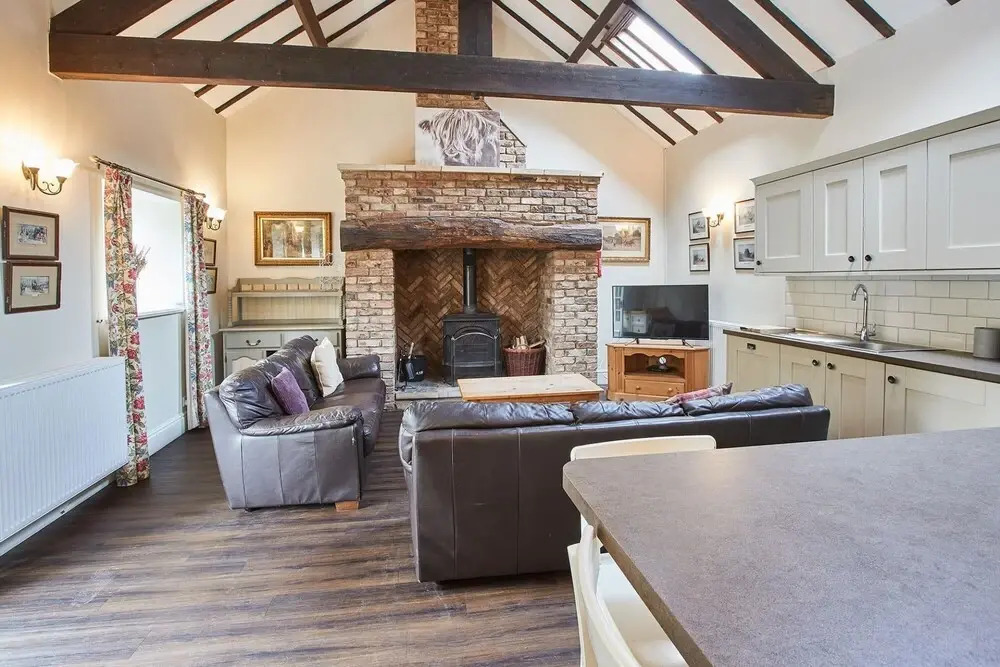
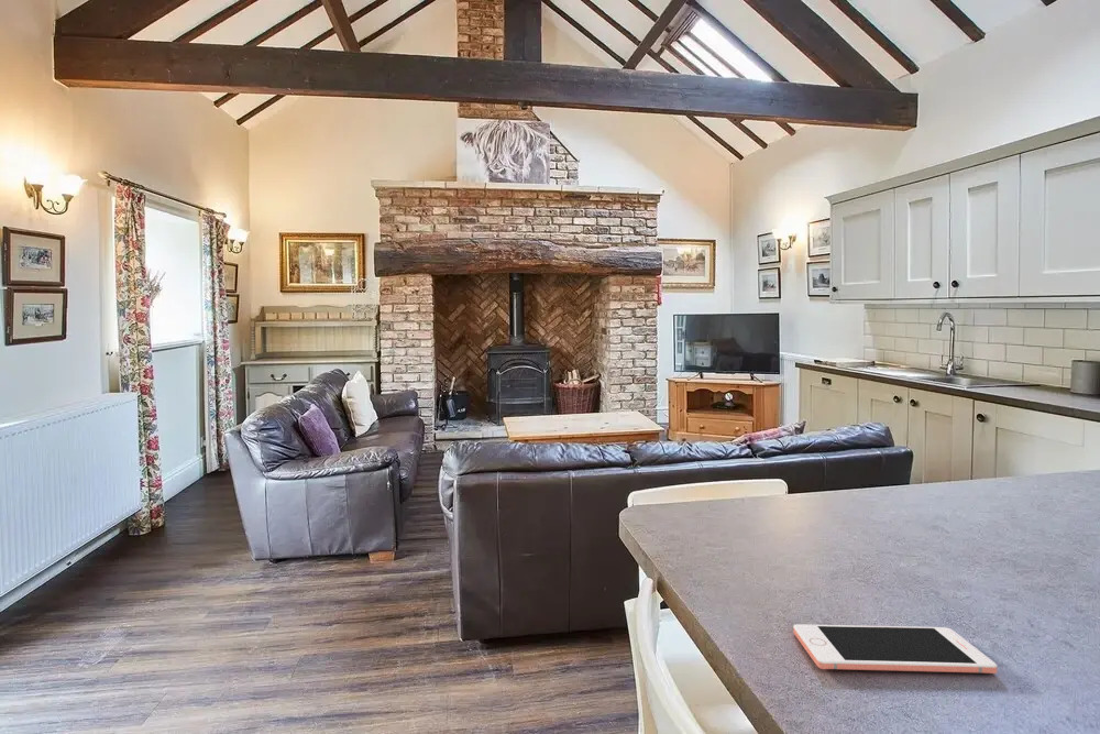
+ cell phone (888, 647)
